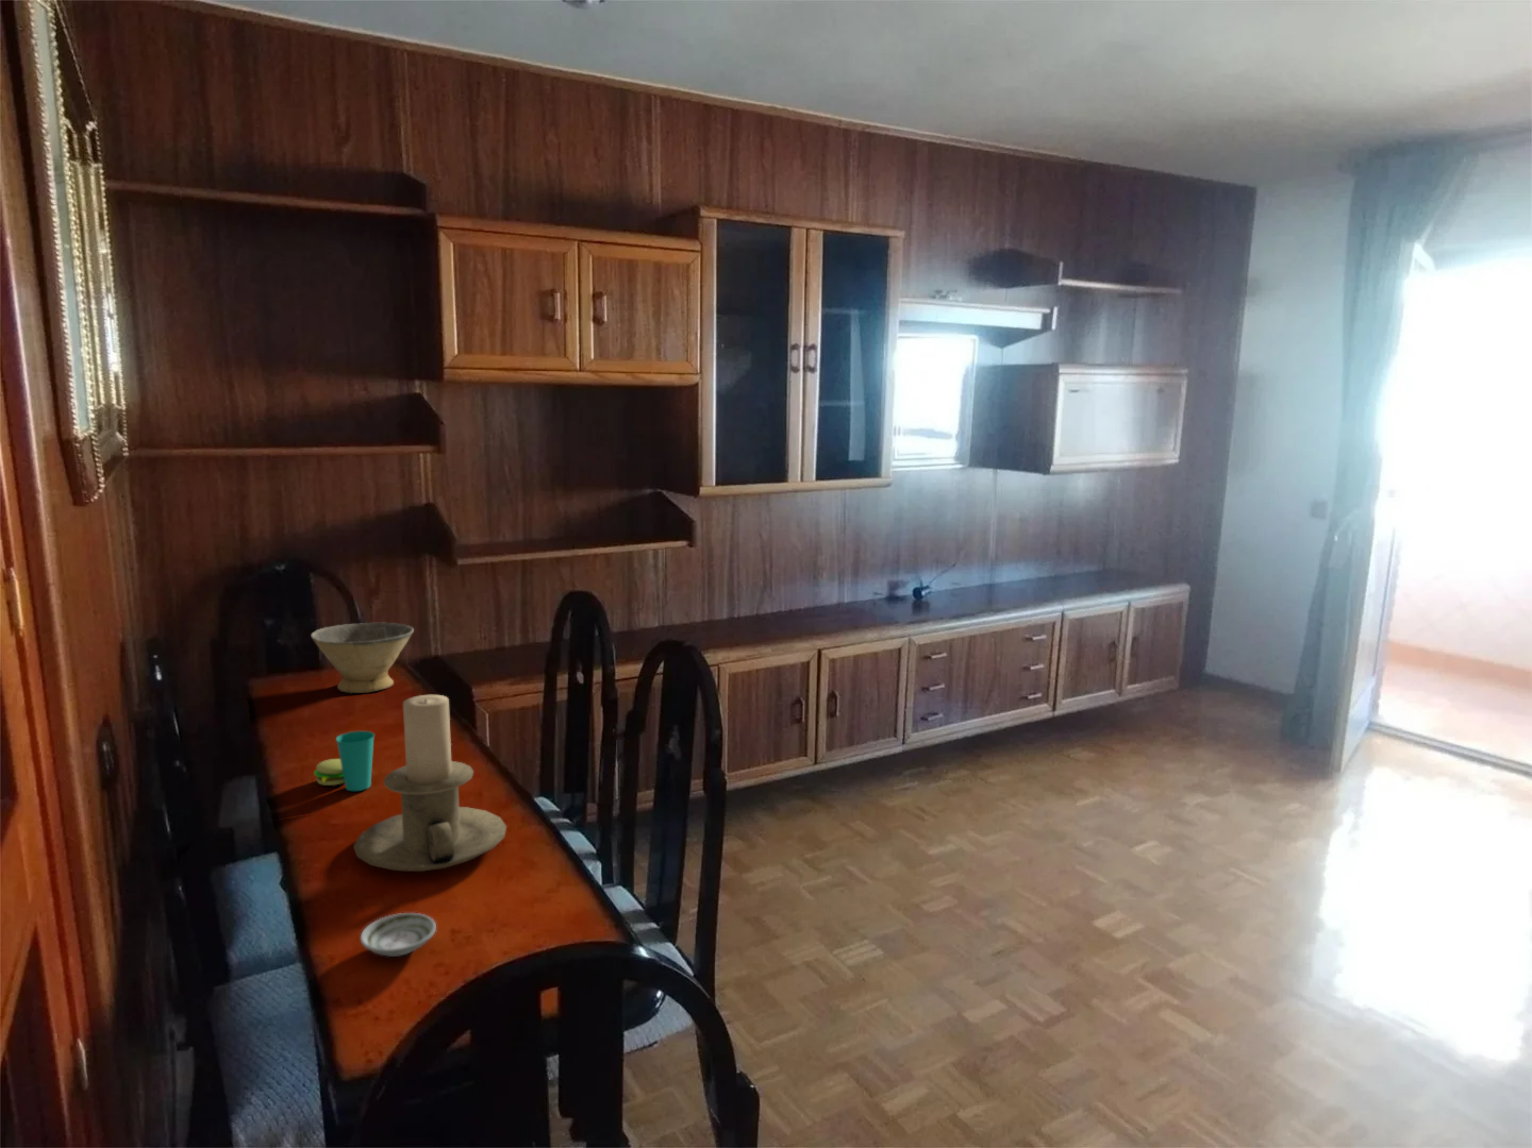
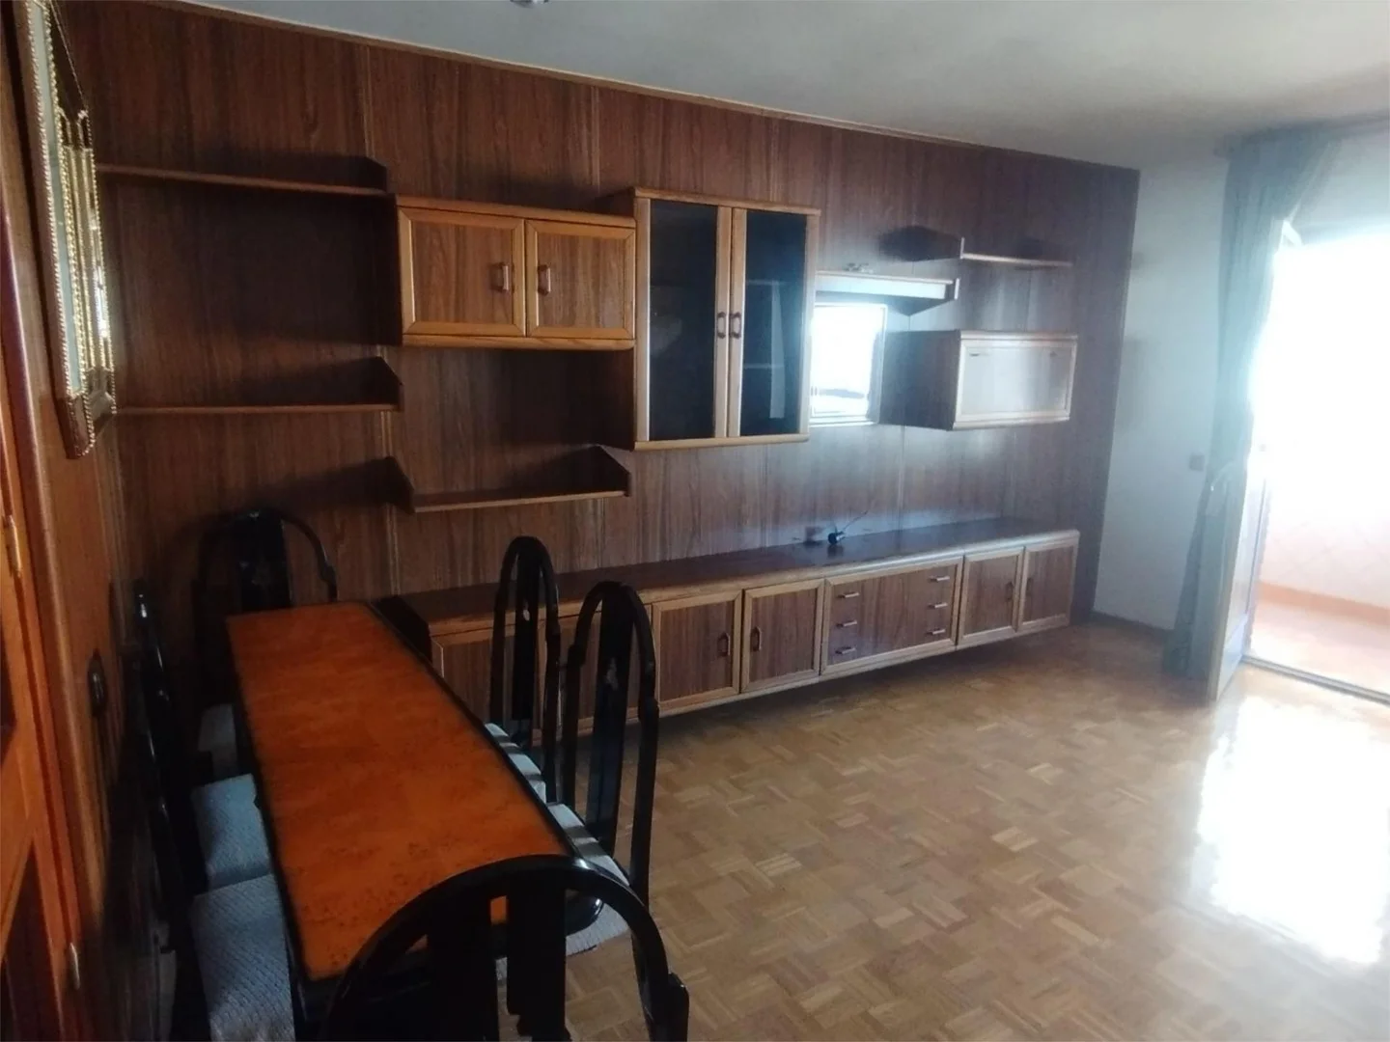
- candle holder (428, 773)
- bowl (364, 658)
- cup (344, 758)
- saucer (399, 937)
